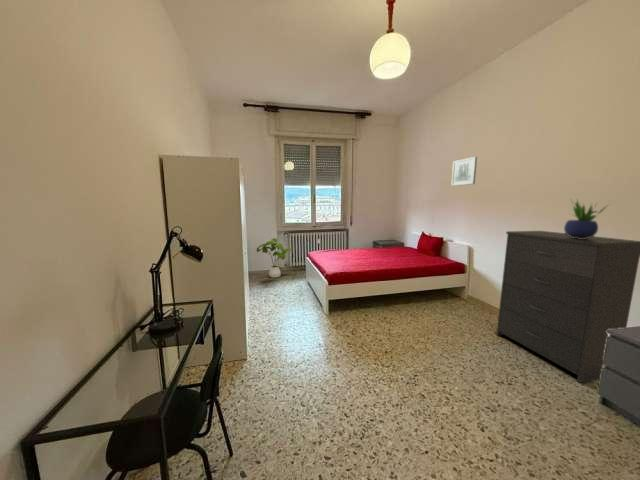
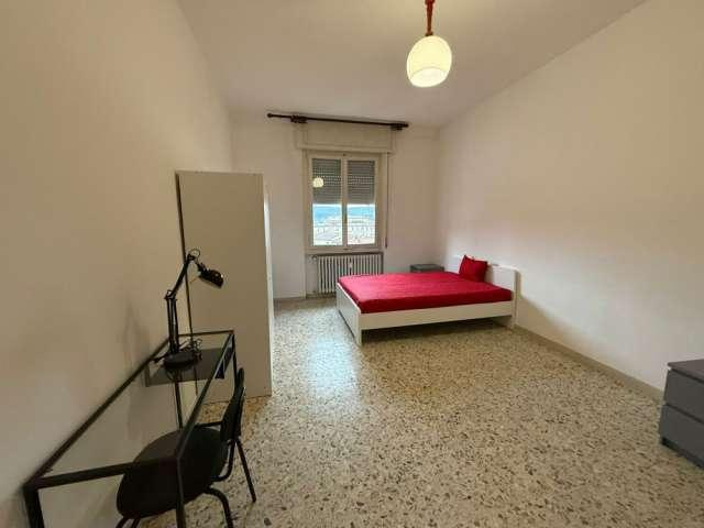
- wall art (463, 172)
- potted plant (585, 218)
- dresser (556, 296)
- house plant (275, 258)
